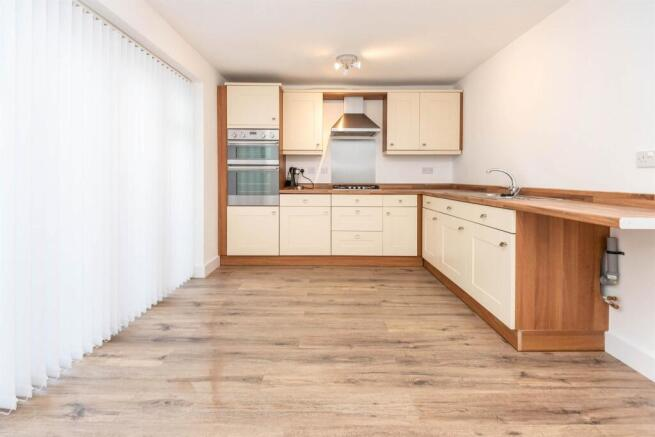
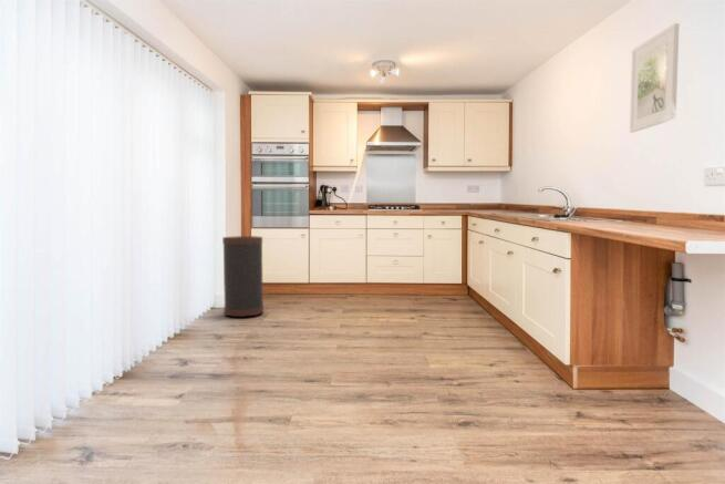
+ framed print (652, 82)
+ trash can (242, 275)
